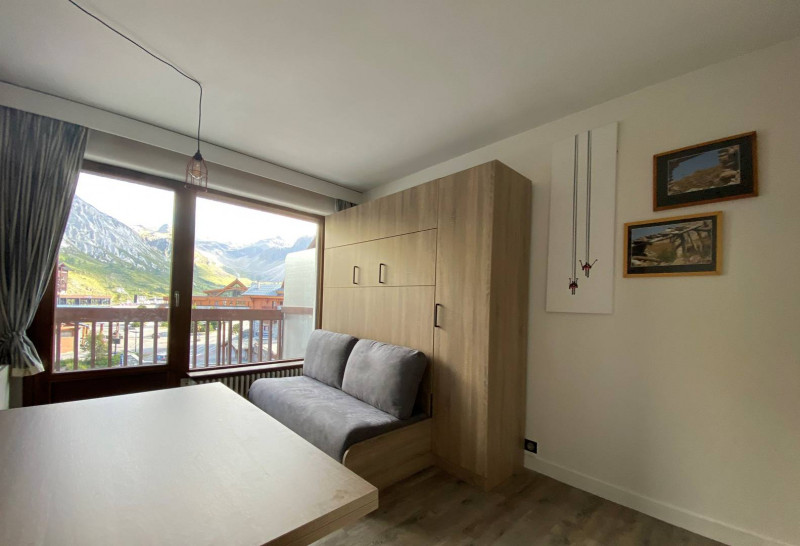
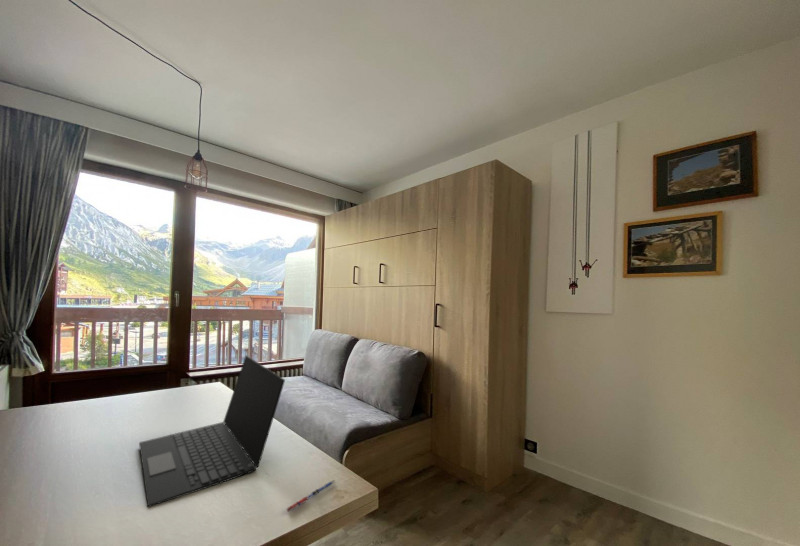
+ laptop (213, 424)
+ pen (312, 493)
